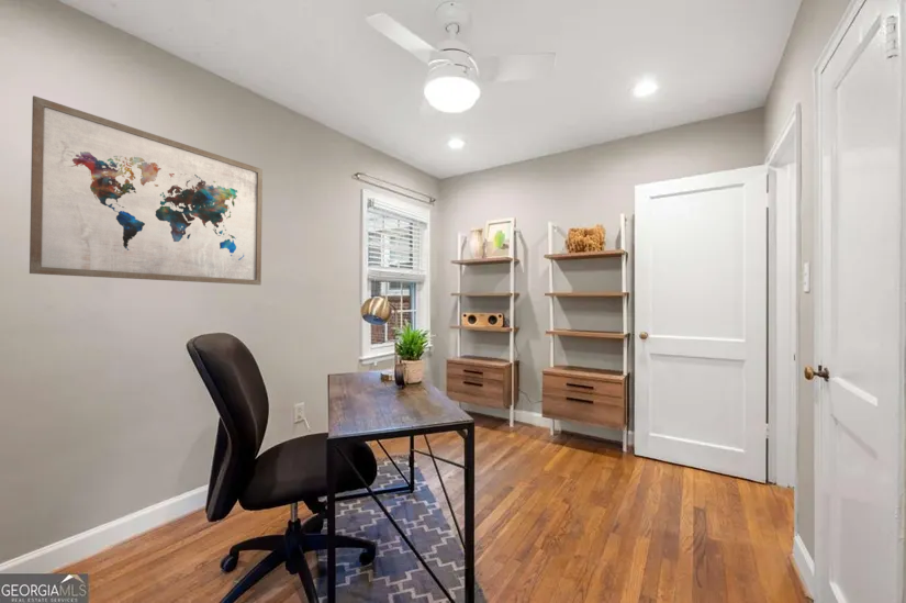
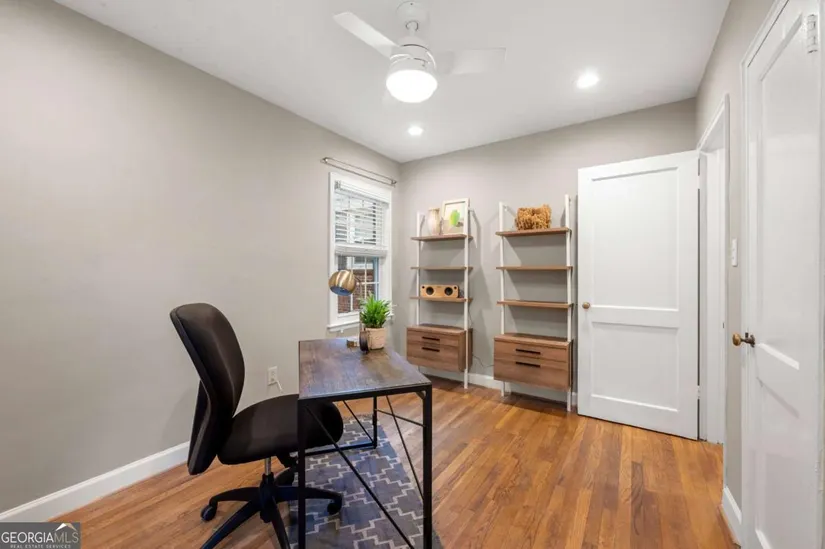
- wall art (170, 210)
